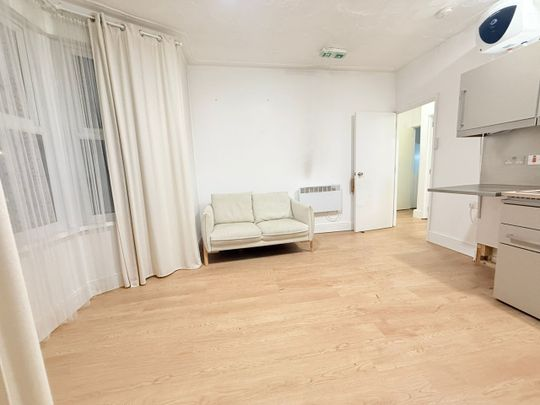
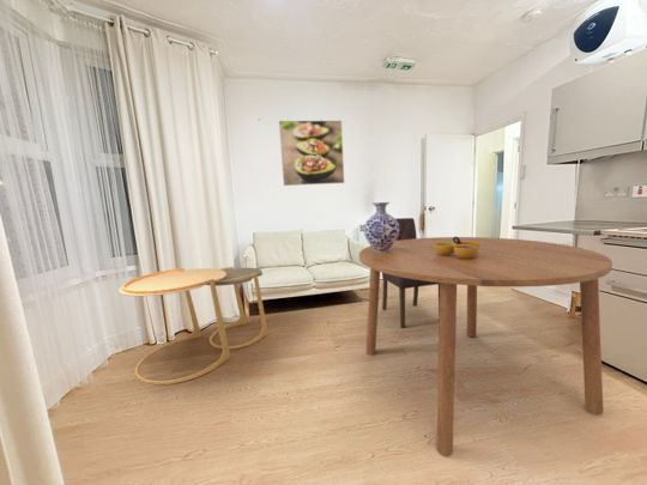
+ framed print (312, 152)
+ vase (381, 226)
+ dining table (467, 315)
+ side table (195, 315)
+ decorative bowl (461, 244)
+ dining chair (407, 278)
